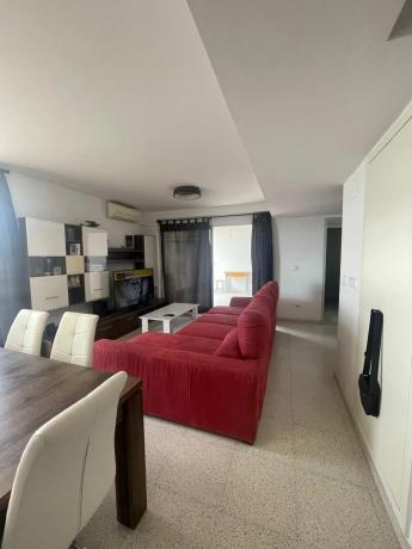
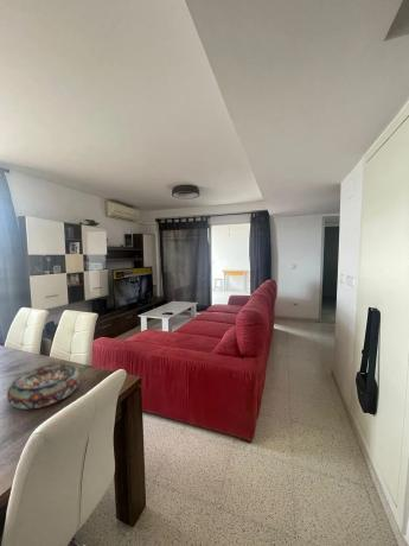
+ decorative bowl (46, 385)
